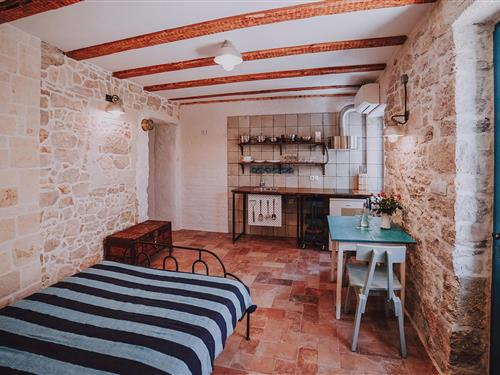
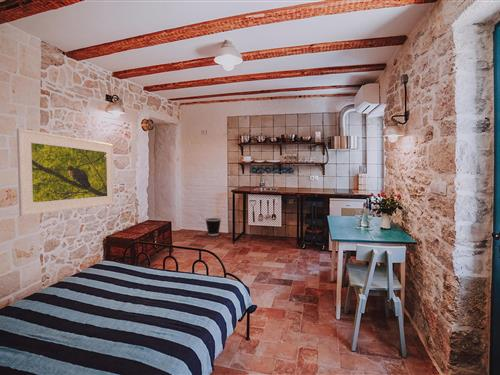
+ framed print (74, 173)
+ wastebasket (213, 226)
